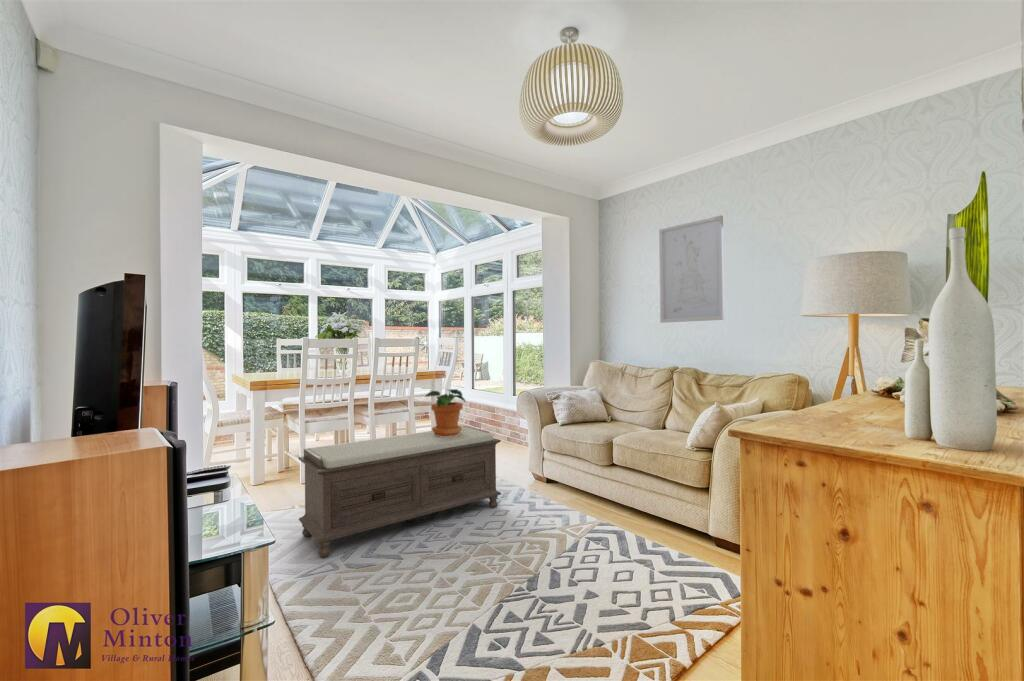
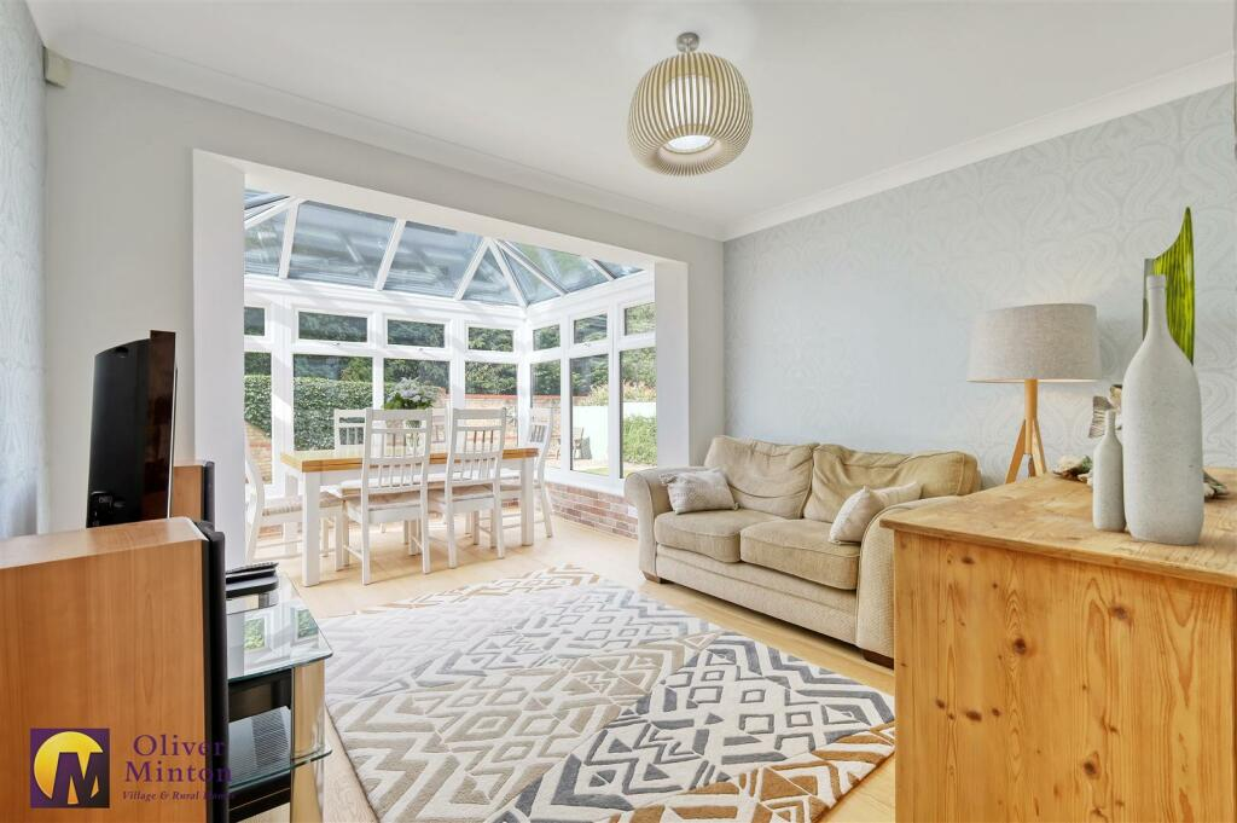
- wall art (689, 272)
- bench (407, 480)
- potted plant (444, 412)
